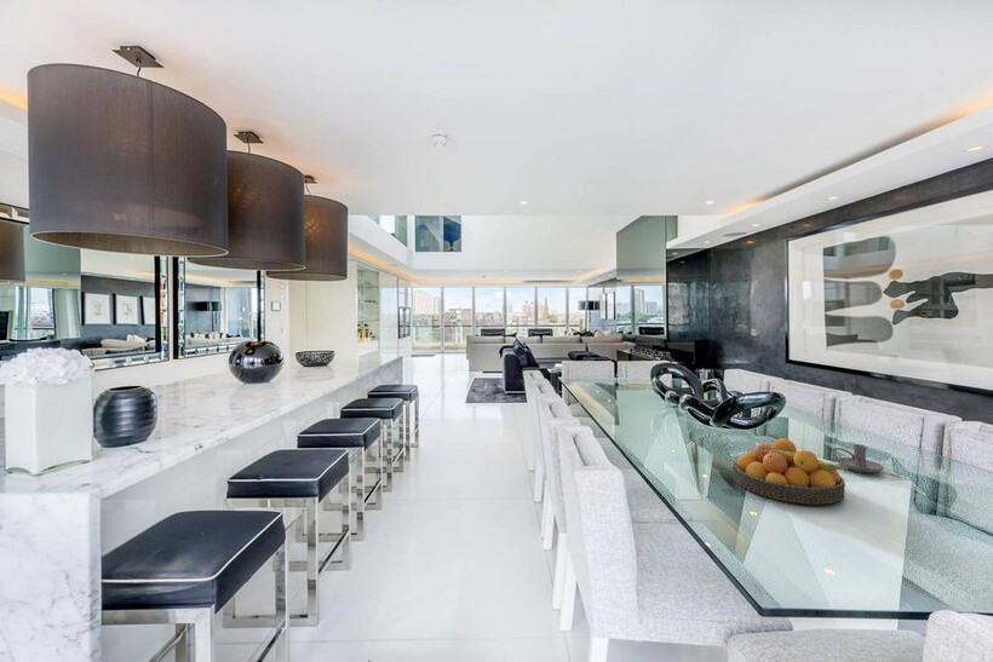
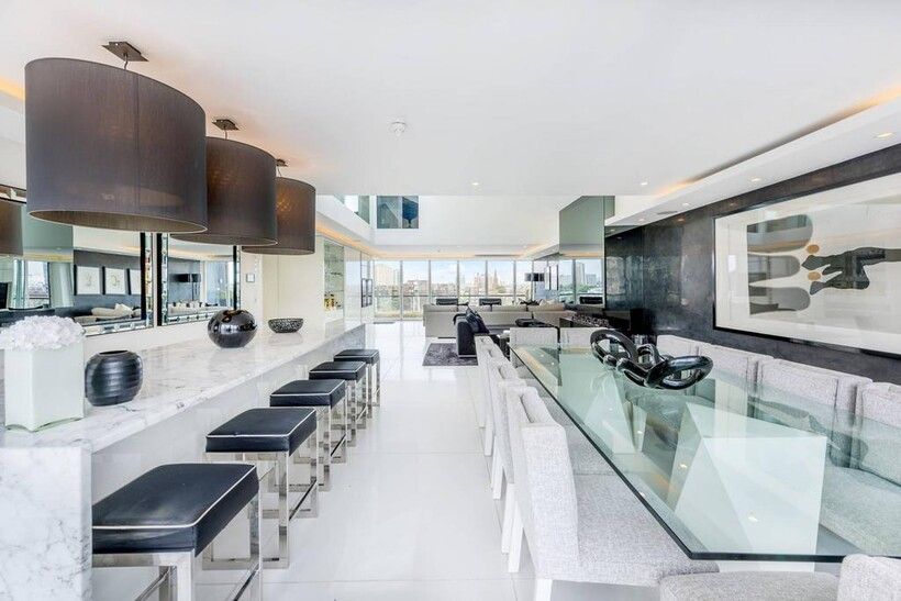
- fruit bowl (785, 465)
- candle holder (854, 456)
